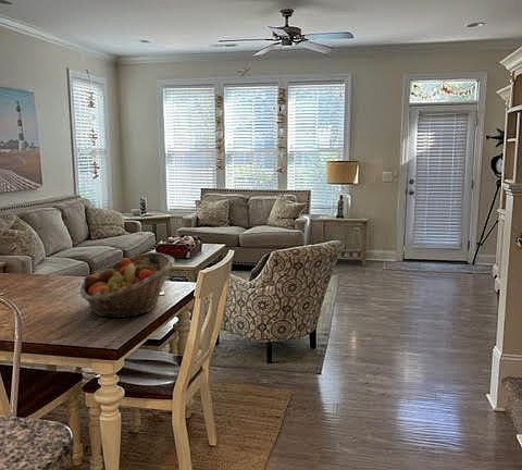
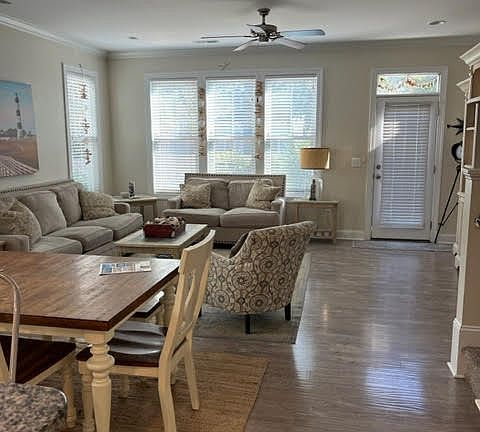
- fruit basket (127, 282)
